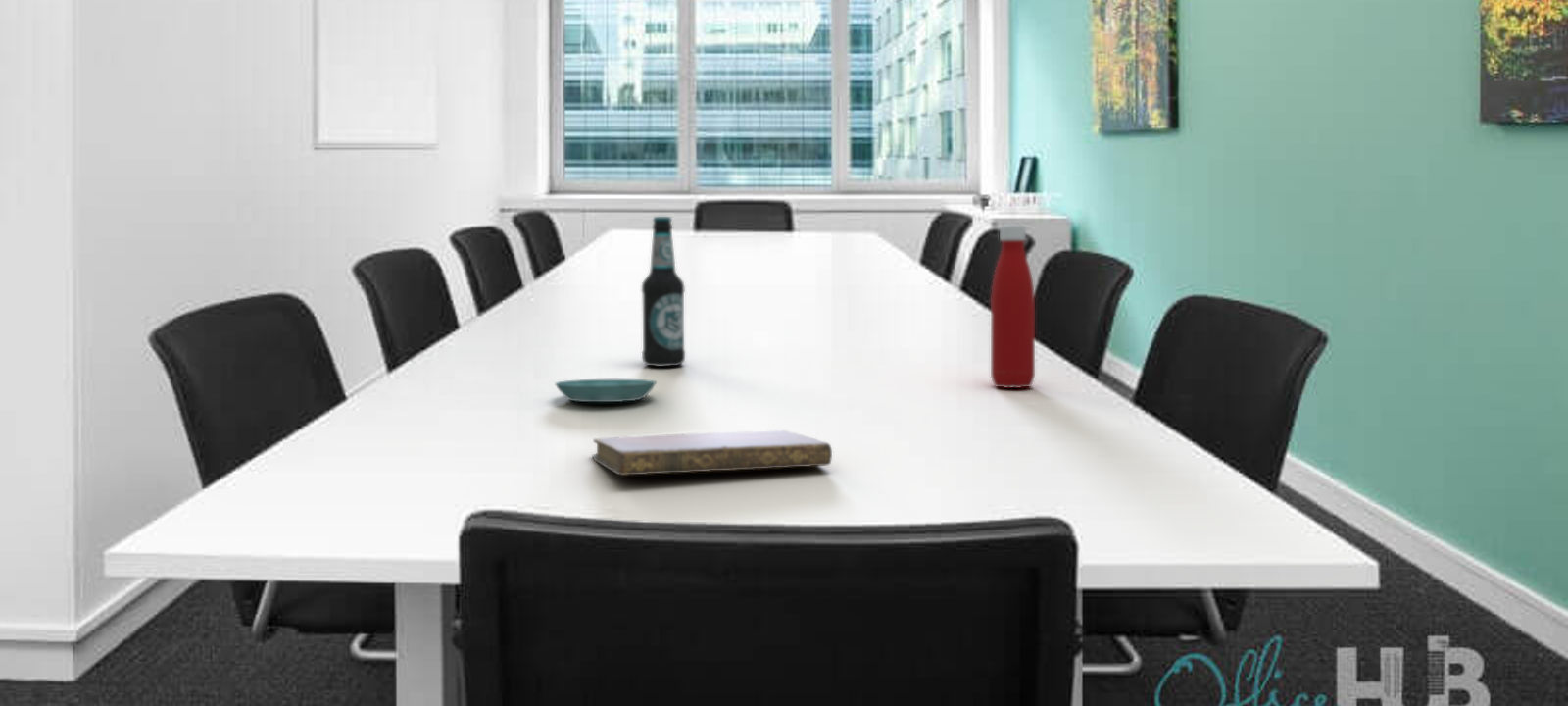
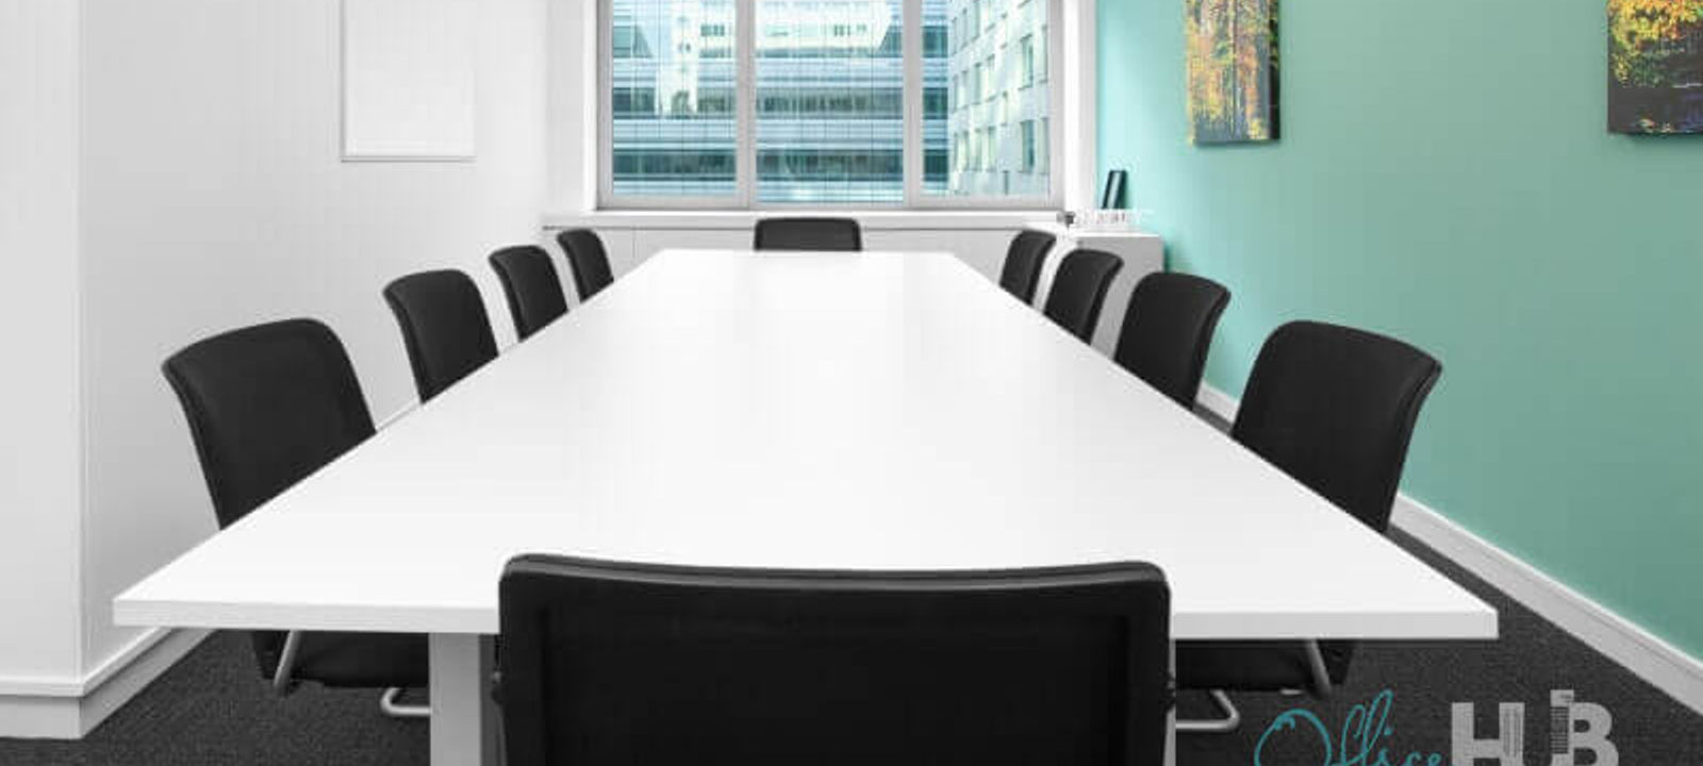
- saucer (606, 390)
- notebook (709, 451)
- bottle (662, 291)
- bottle (1012, 306)
